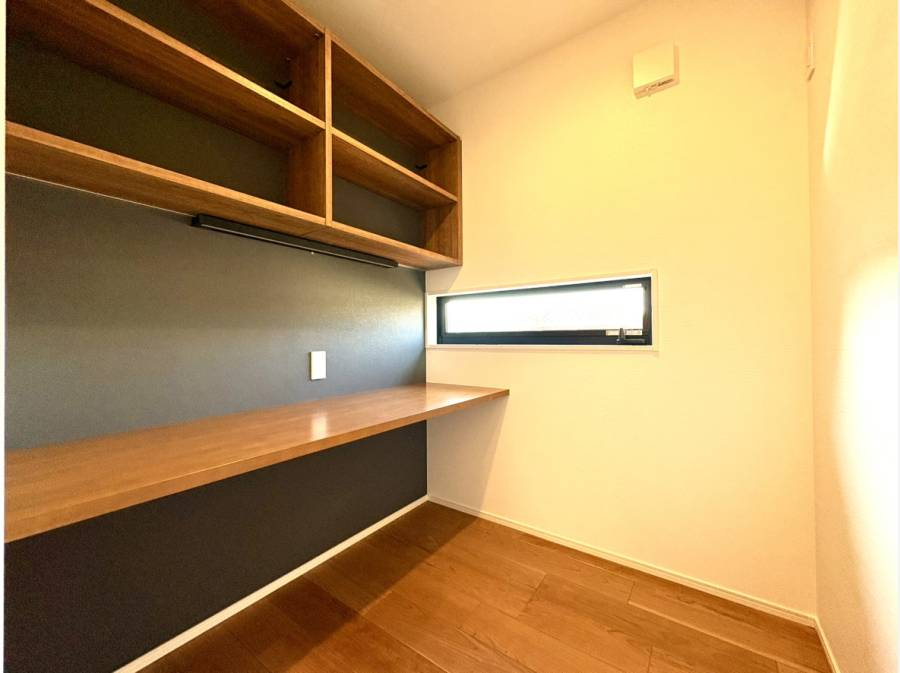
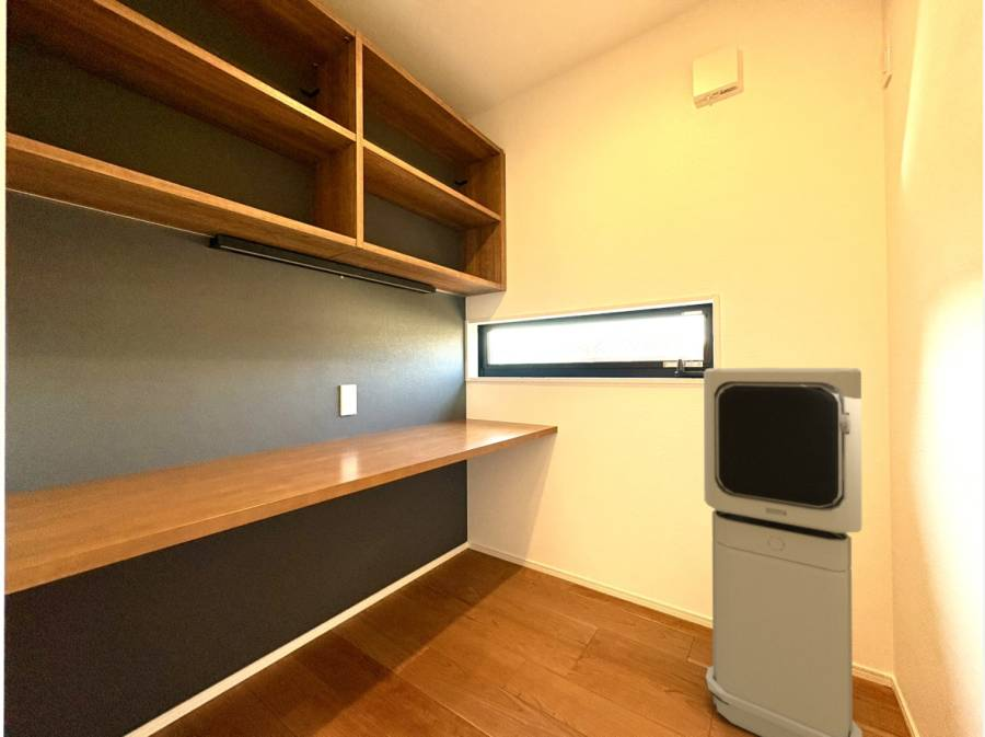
+ air purifier (775, 534)
